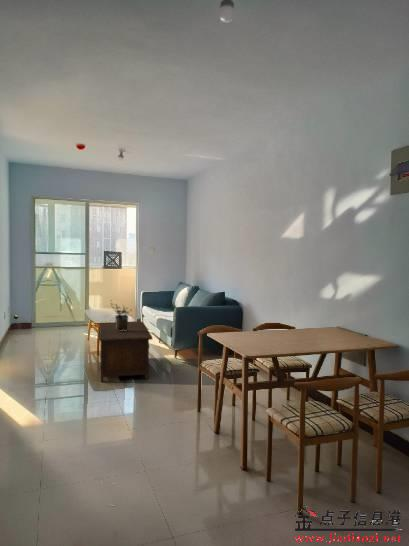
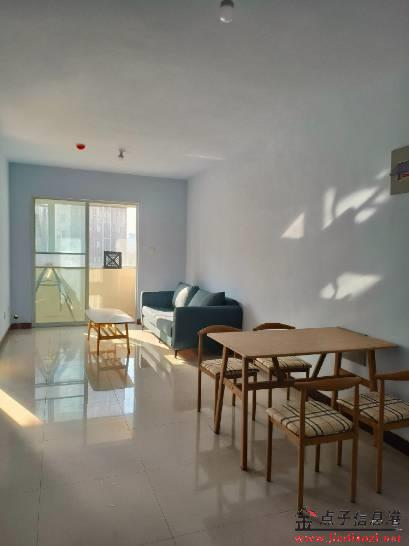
- cabinet (123, 348)
- potted plant (120, 315)
